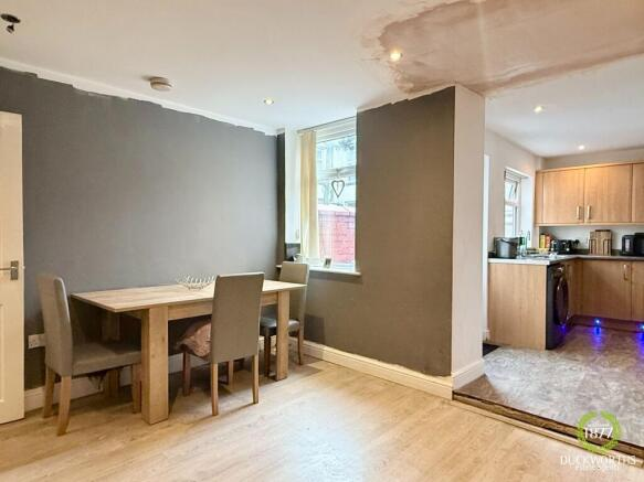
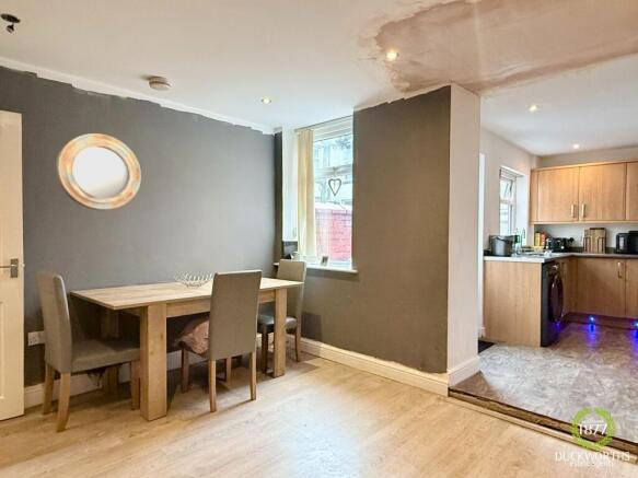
+ home mirror (101, 172)
